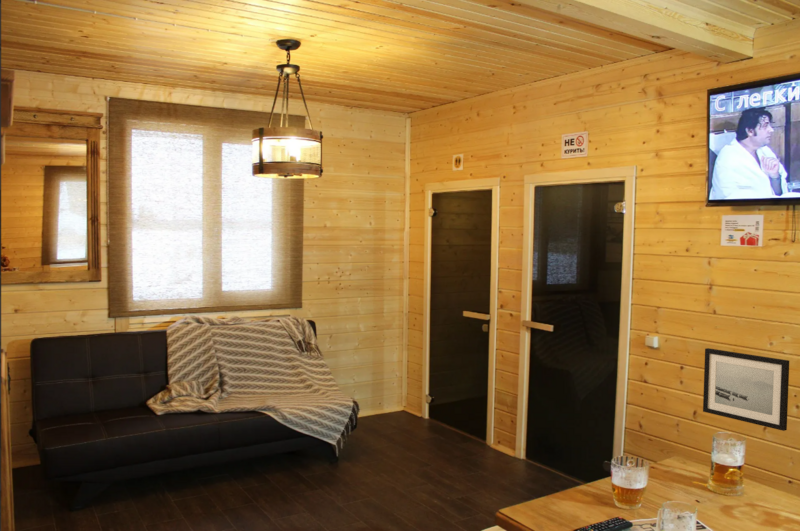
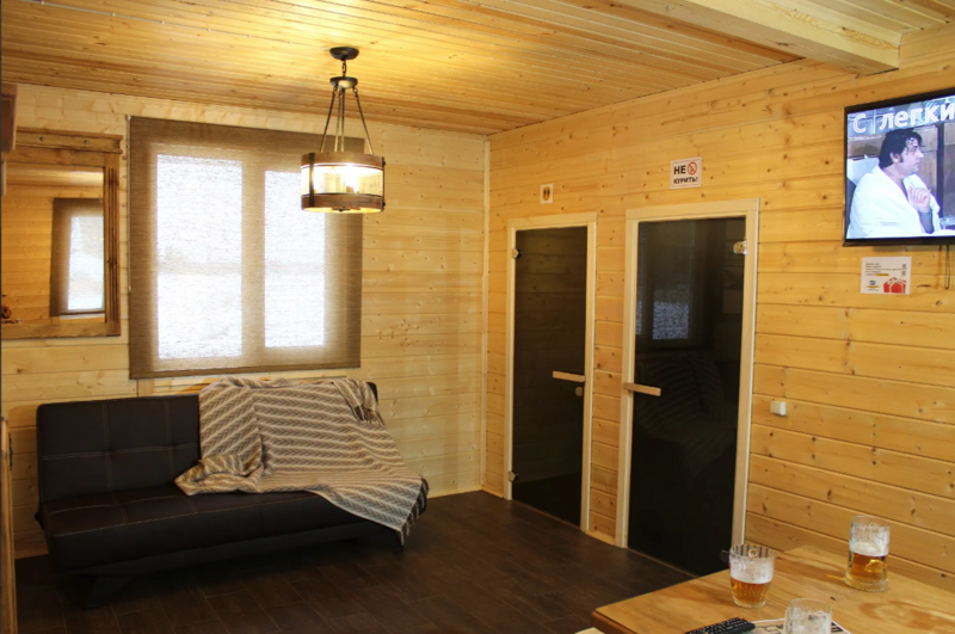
- wall art (743, 387)
